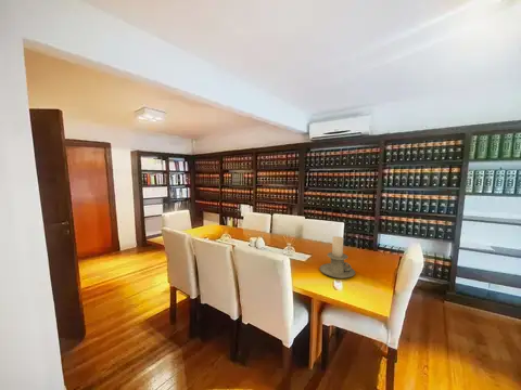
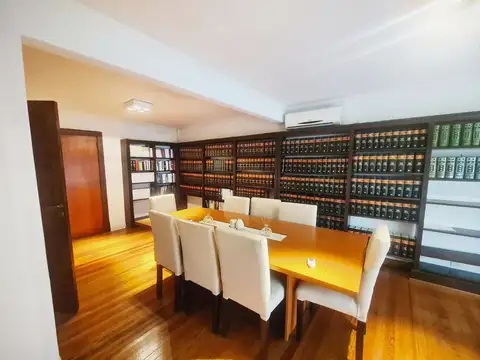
- candle holder (336, 255)
